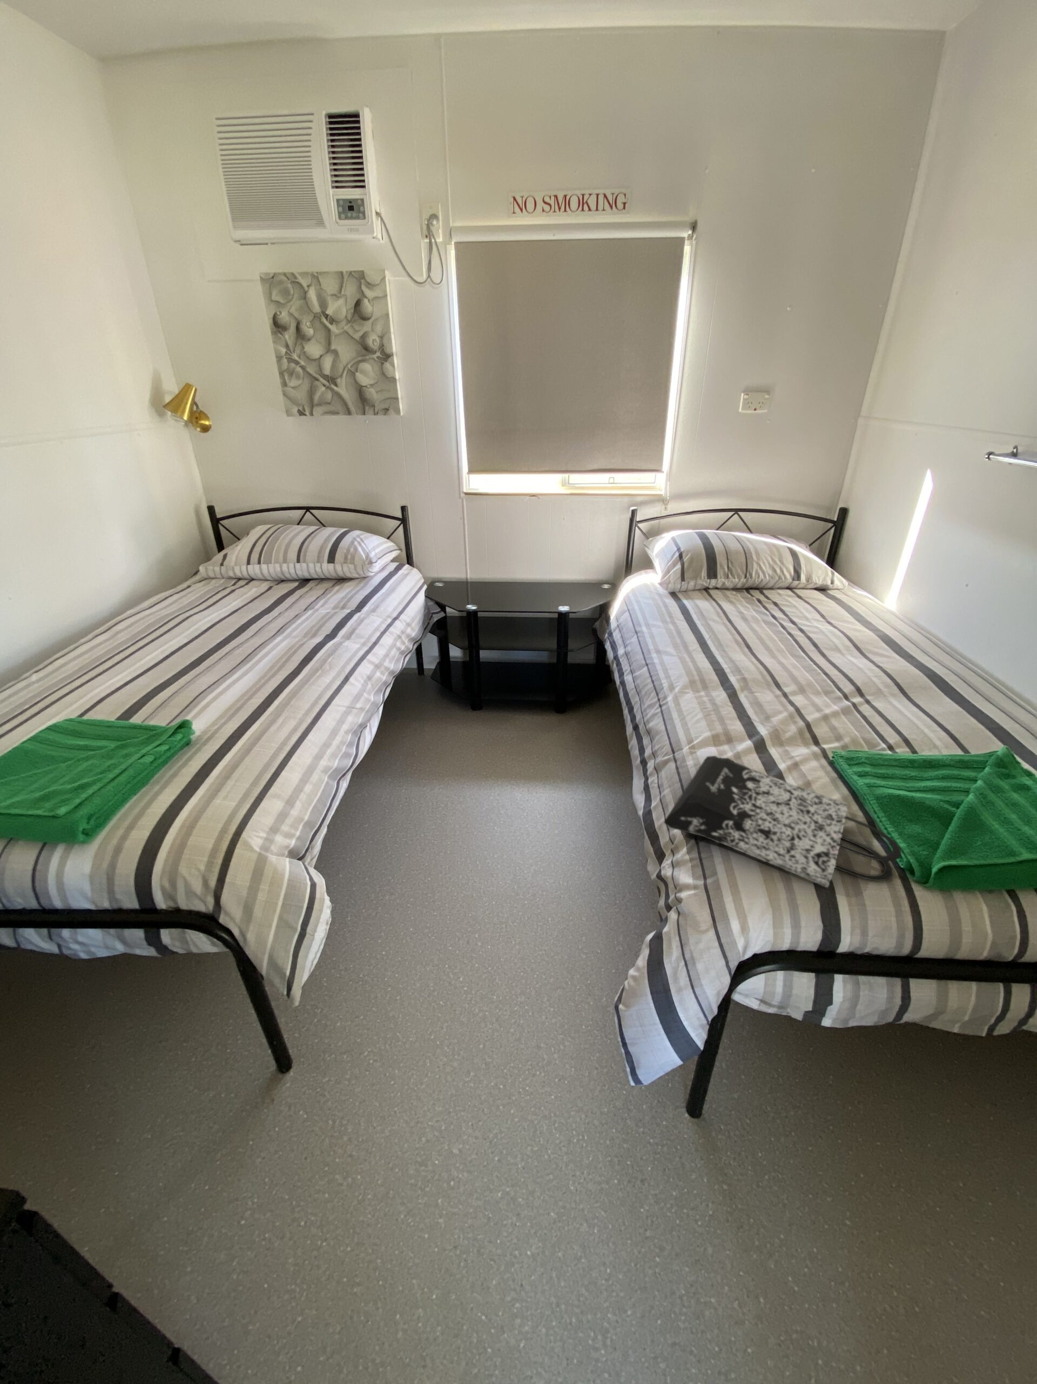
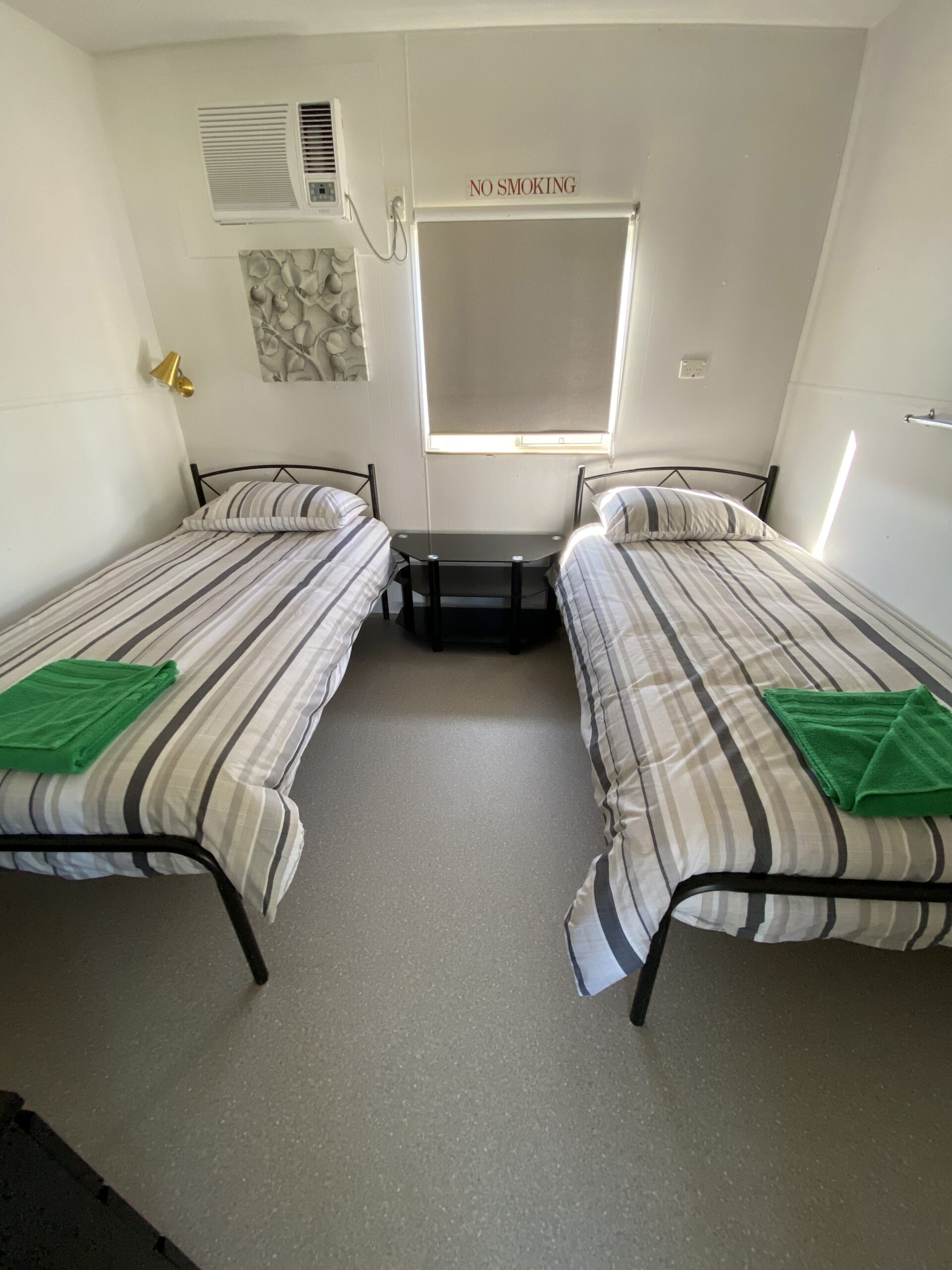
- tote bag (783, 818)
